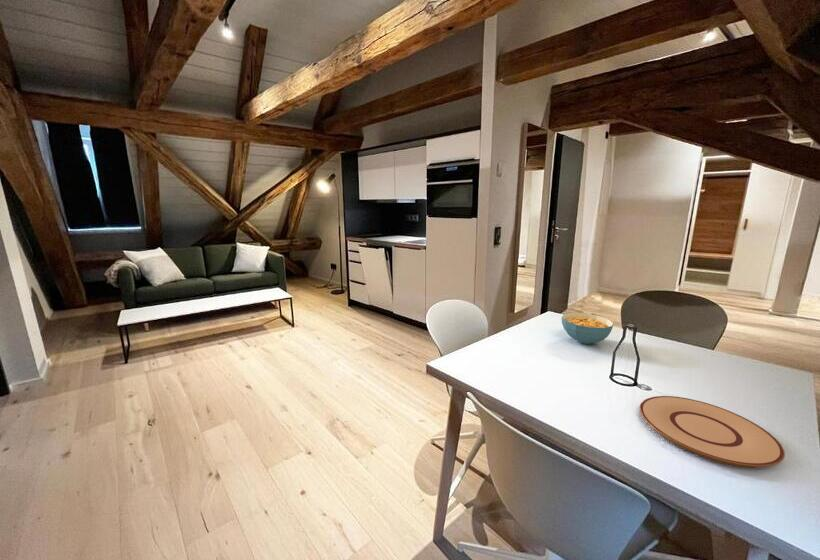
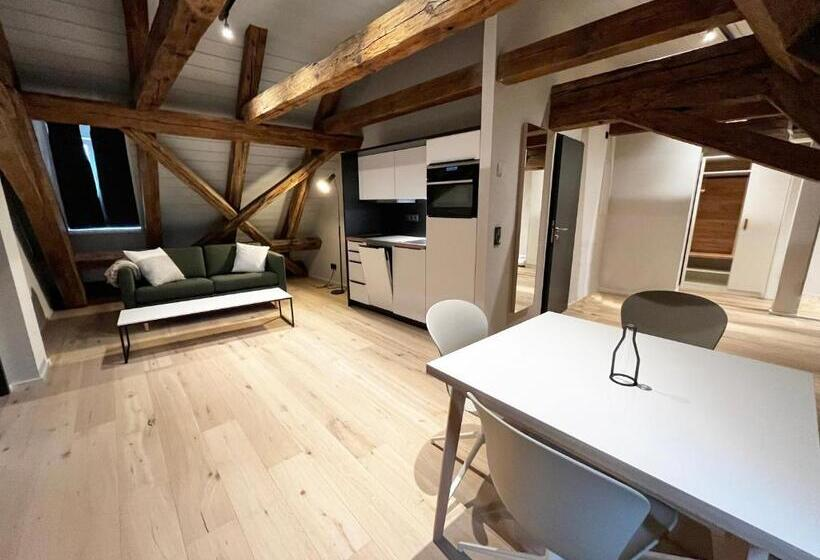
- plate (704, 427)
- cereal bowl (585, 330)
